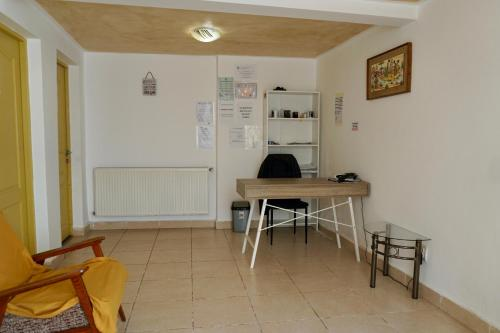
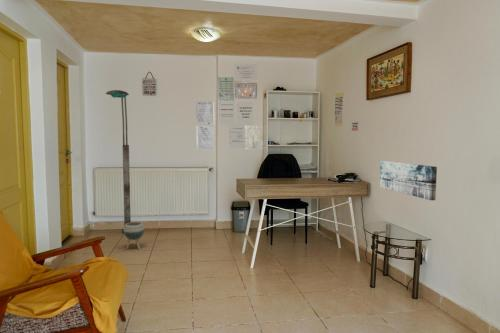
+ planter (134, 236)
+ wall art (404, 178)
+ floor lamp (123, 165)
